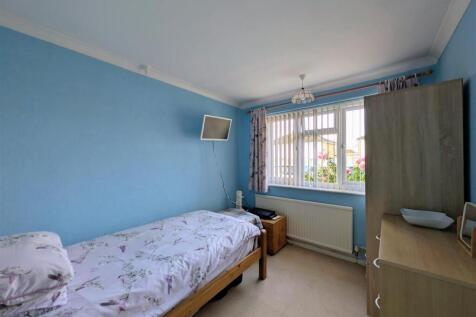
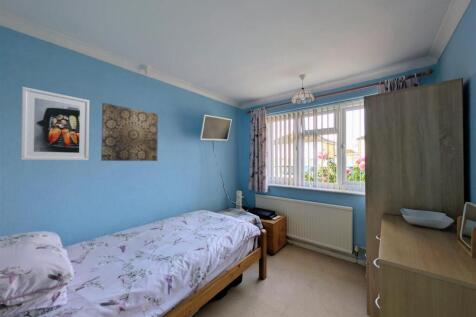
+ wall art (132, 135)
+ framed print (58, 127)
